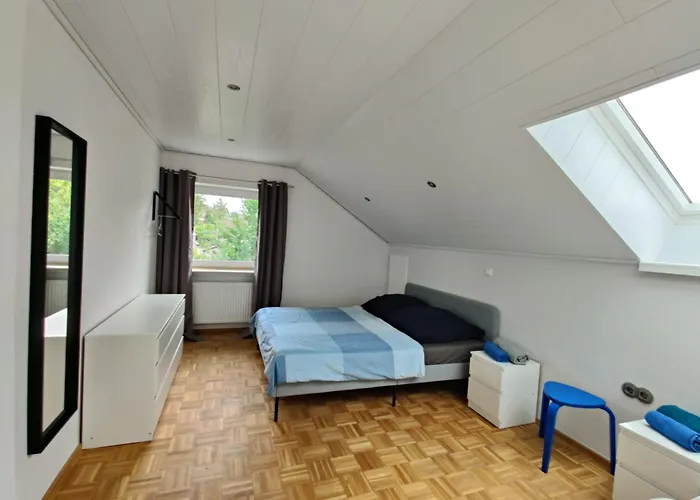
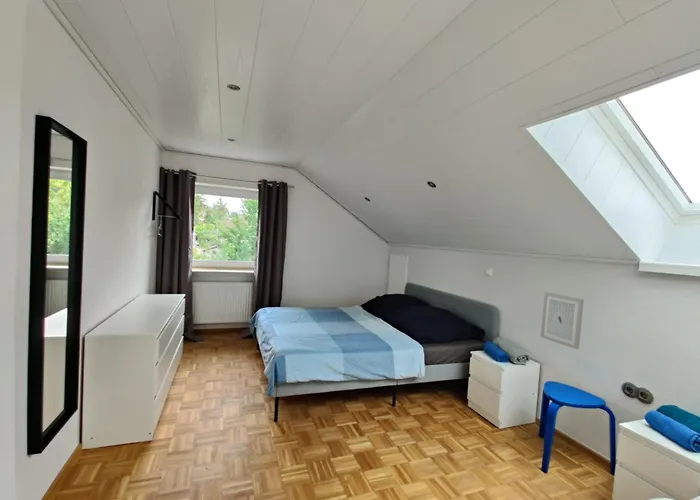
+ wall art (560, 319)
